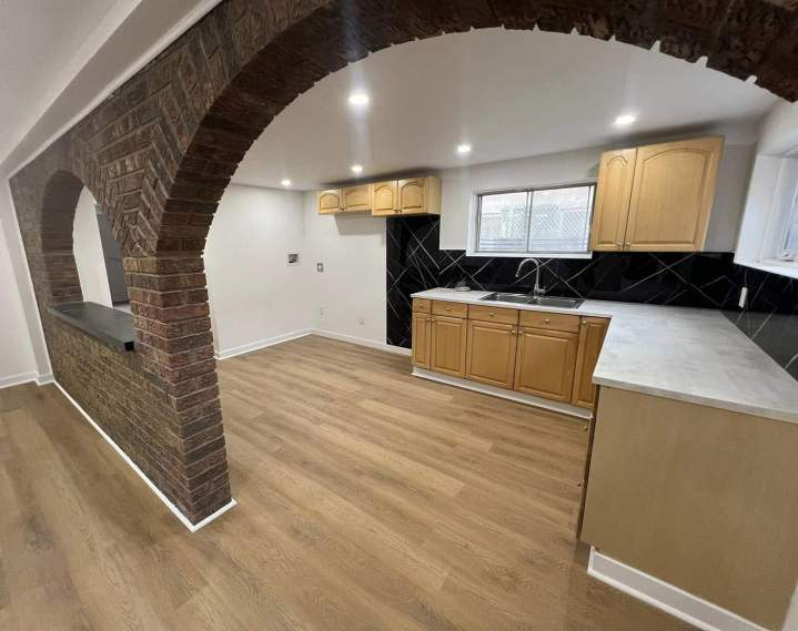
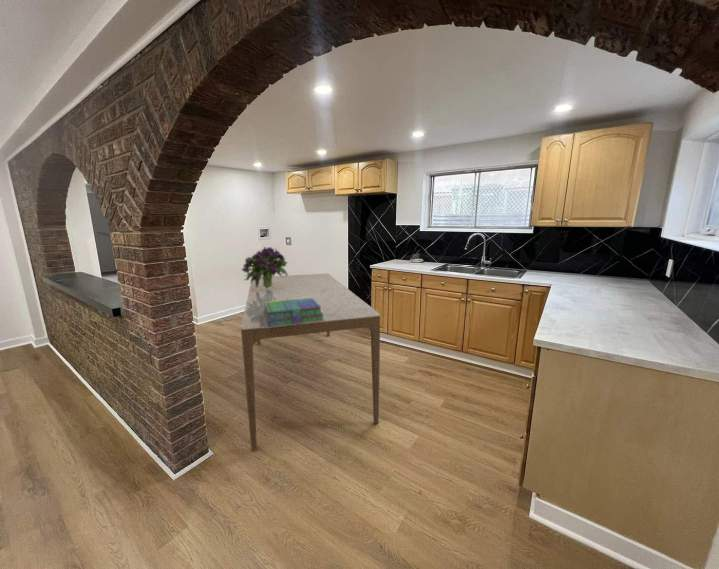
+ stack of books (292, 310)
+ bouquet (267, 268)
+ dining table (301, 333)
